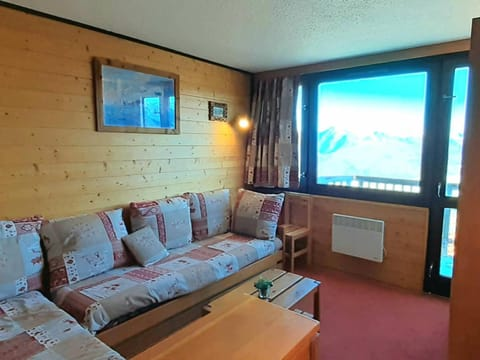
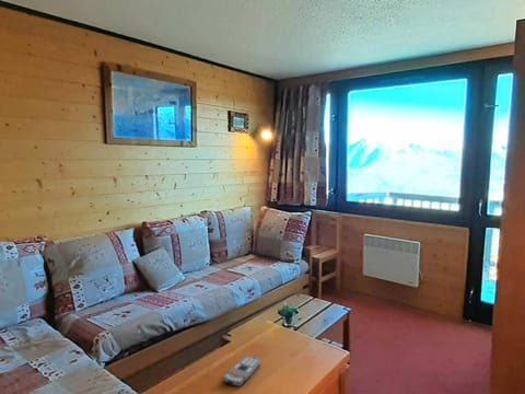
+ remote control (243, 370)
